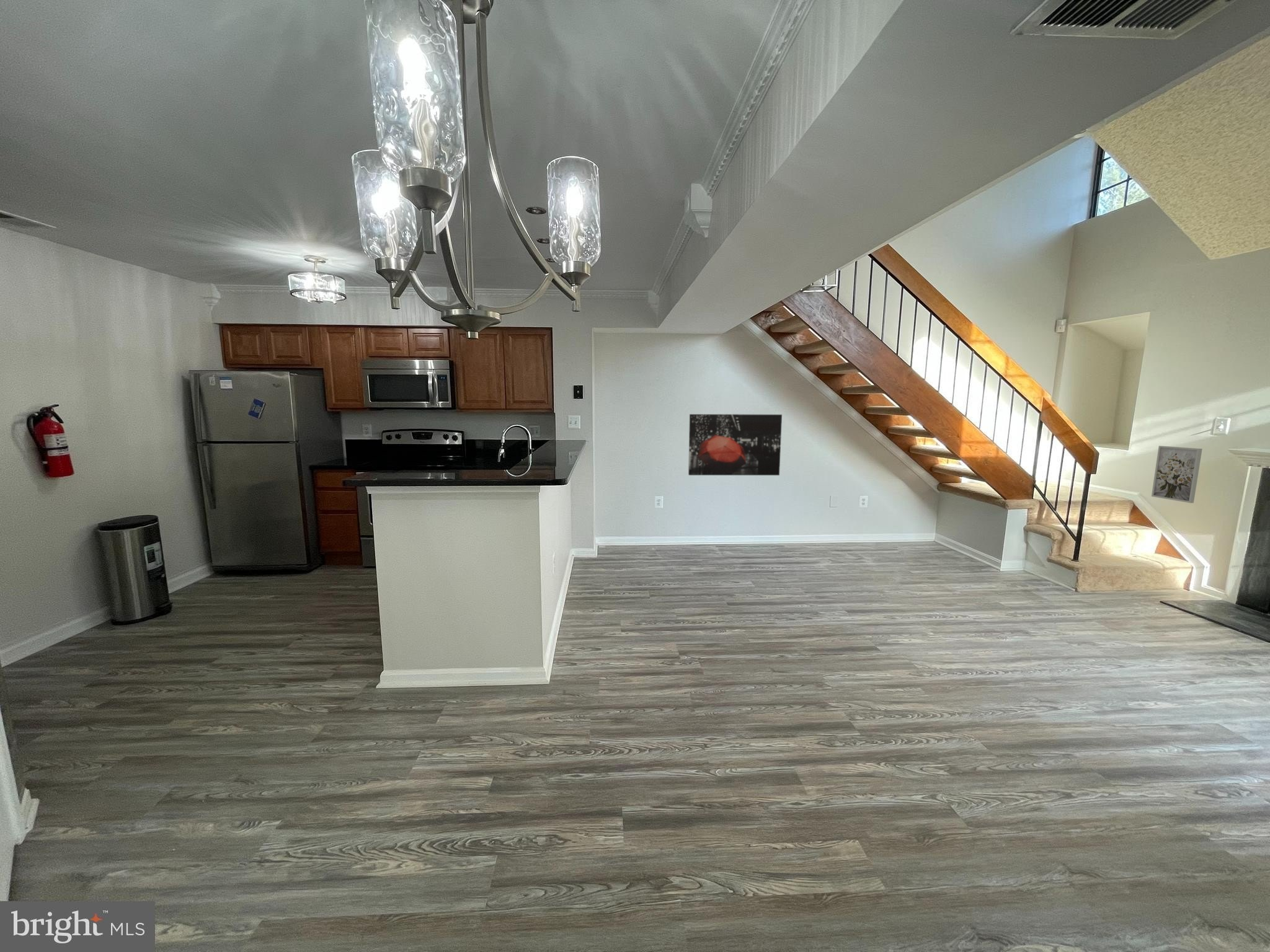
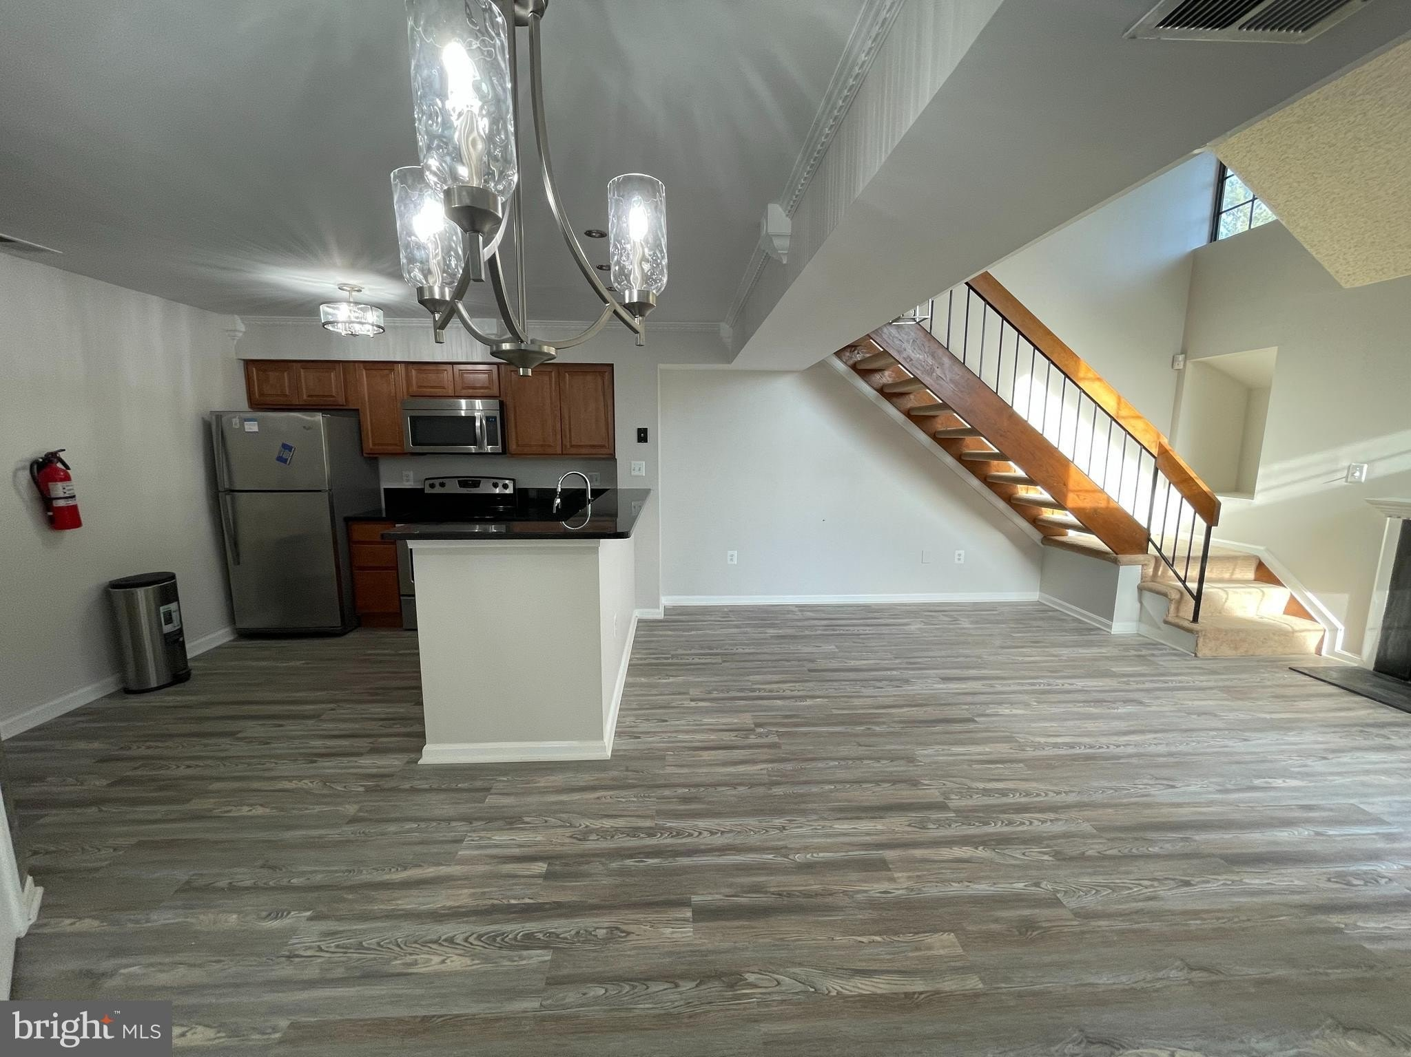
- wall art (1175, 474)
- wall art (734, 444)
